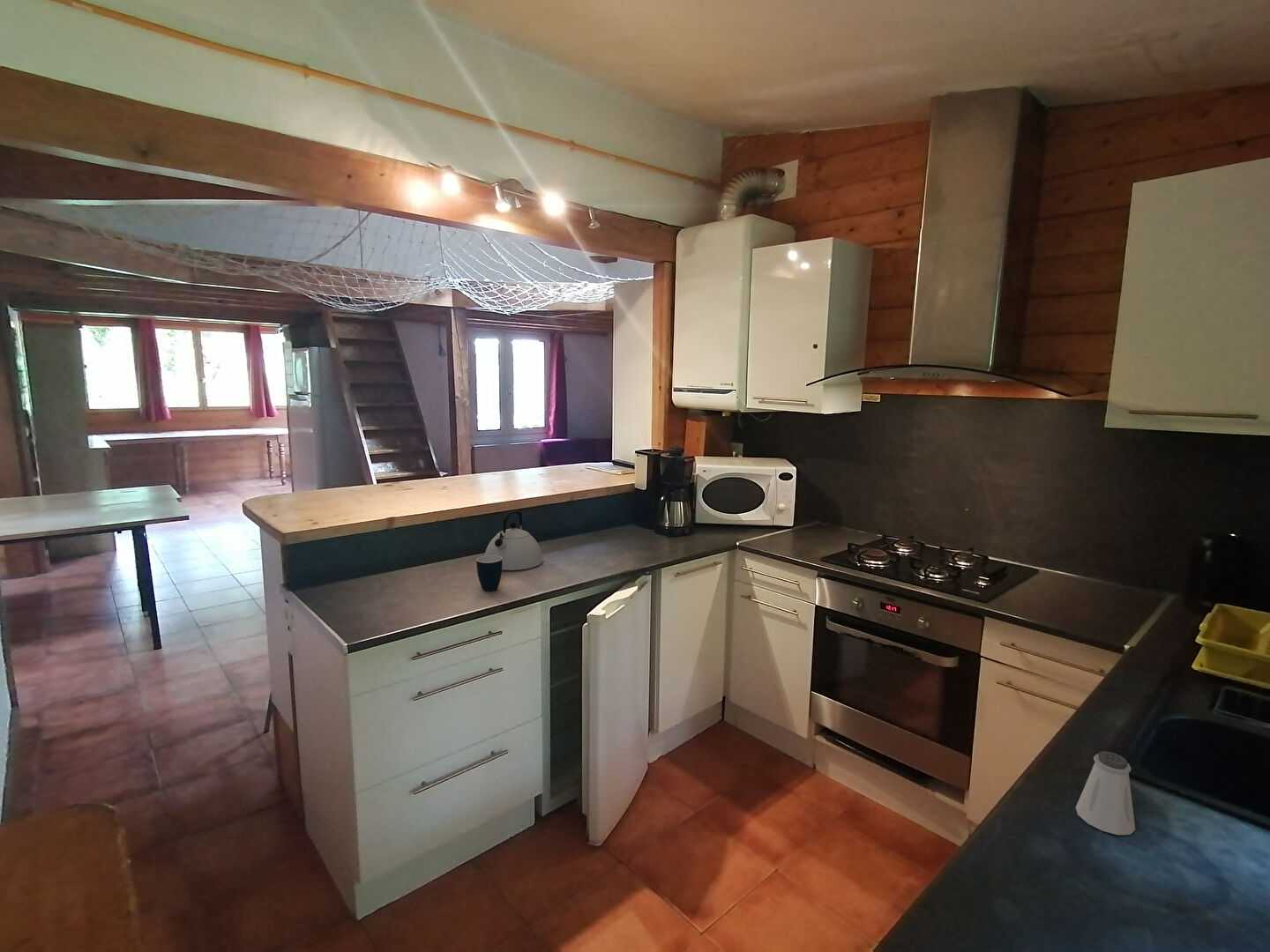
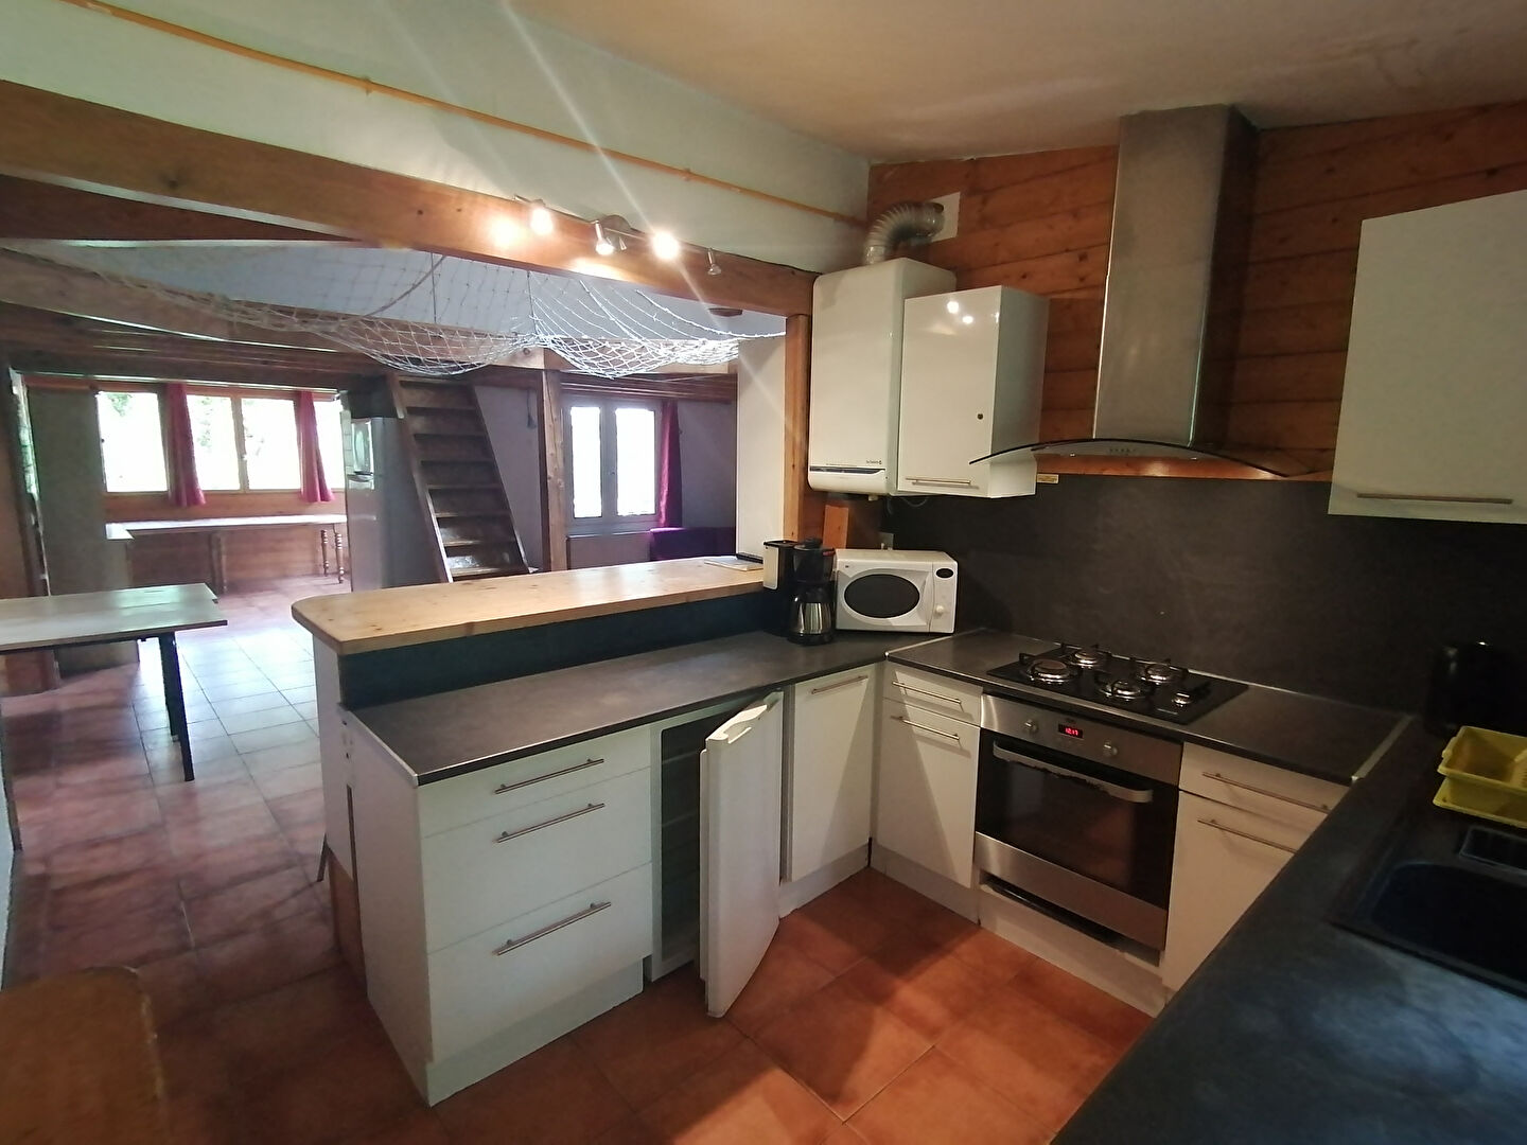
- kettle (512, 537)
- mug (487, 572)
- saltshaker (1109, 788)
